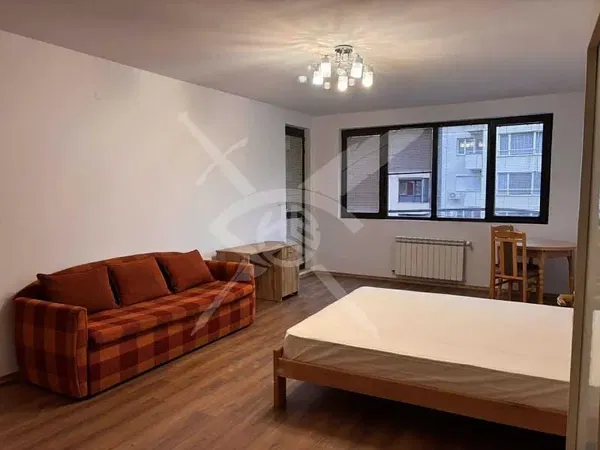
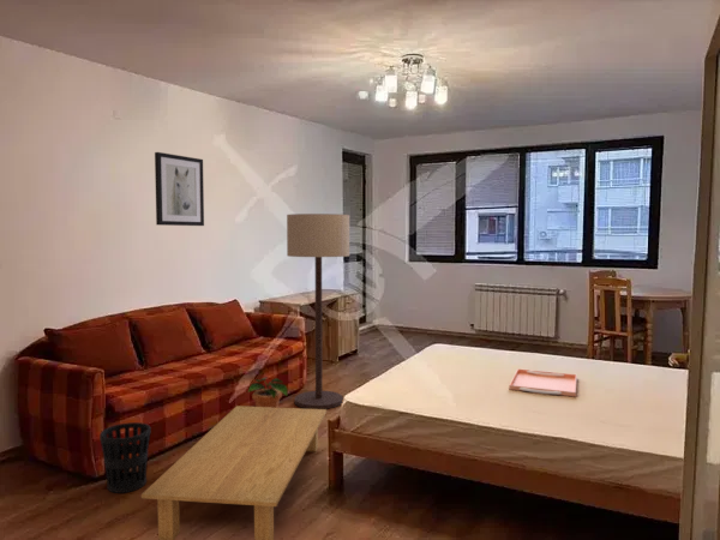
+ wall art (180, 191)
+ coffee table (252, 464)
+ serving tray (544, 380)
+ potted plant (268, 401)
+ floor lamp (318, 308)
+ wastebasket (126, 457)
